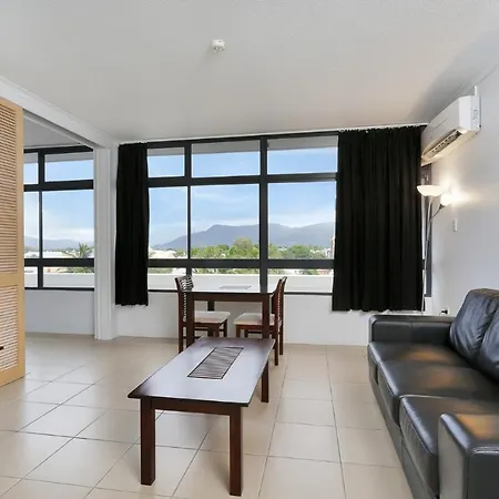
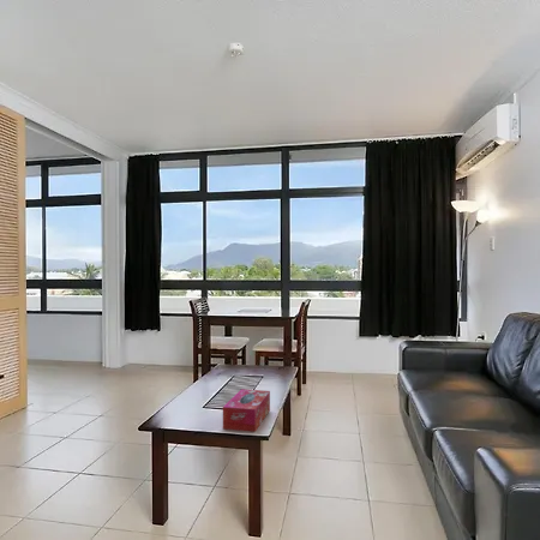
+ tissue box (247, 408)
